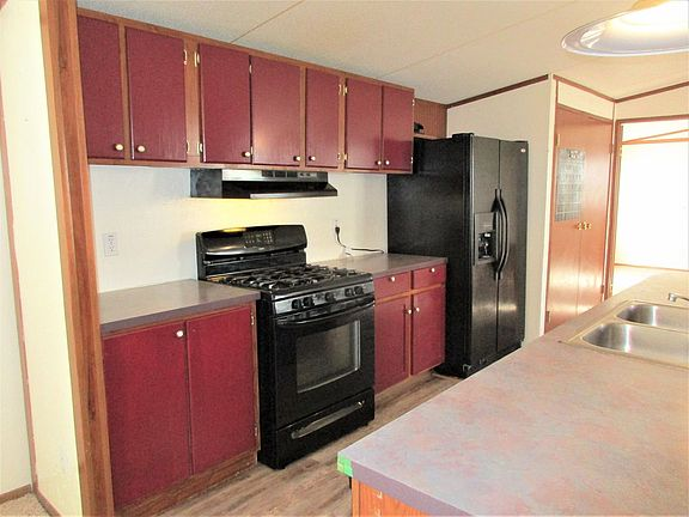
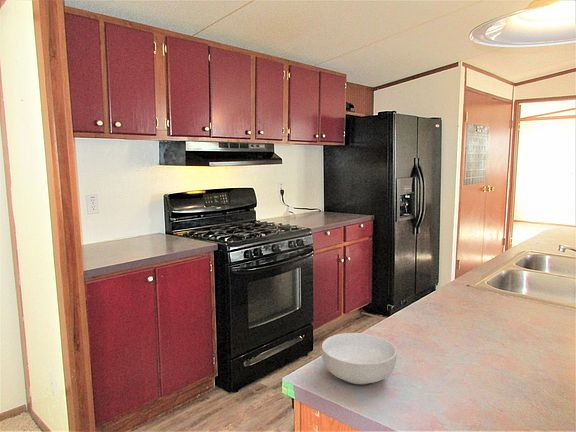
+ cereal bowl (358, 361)
